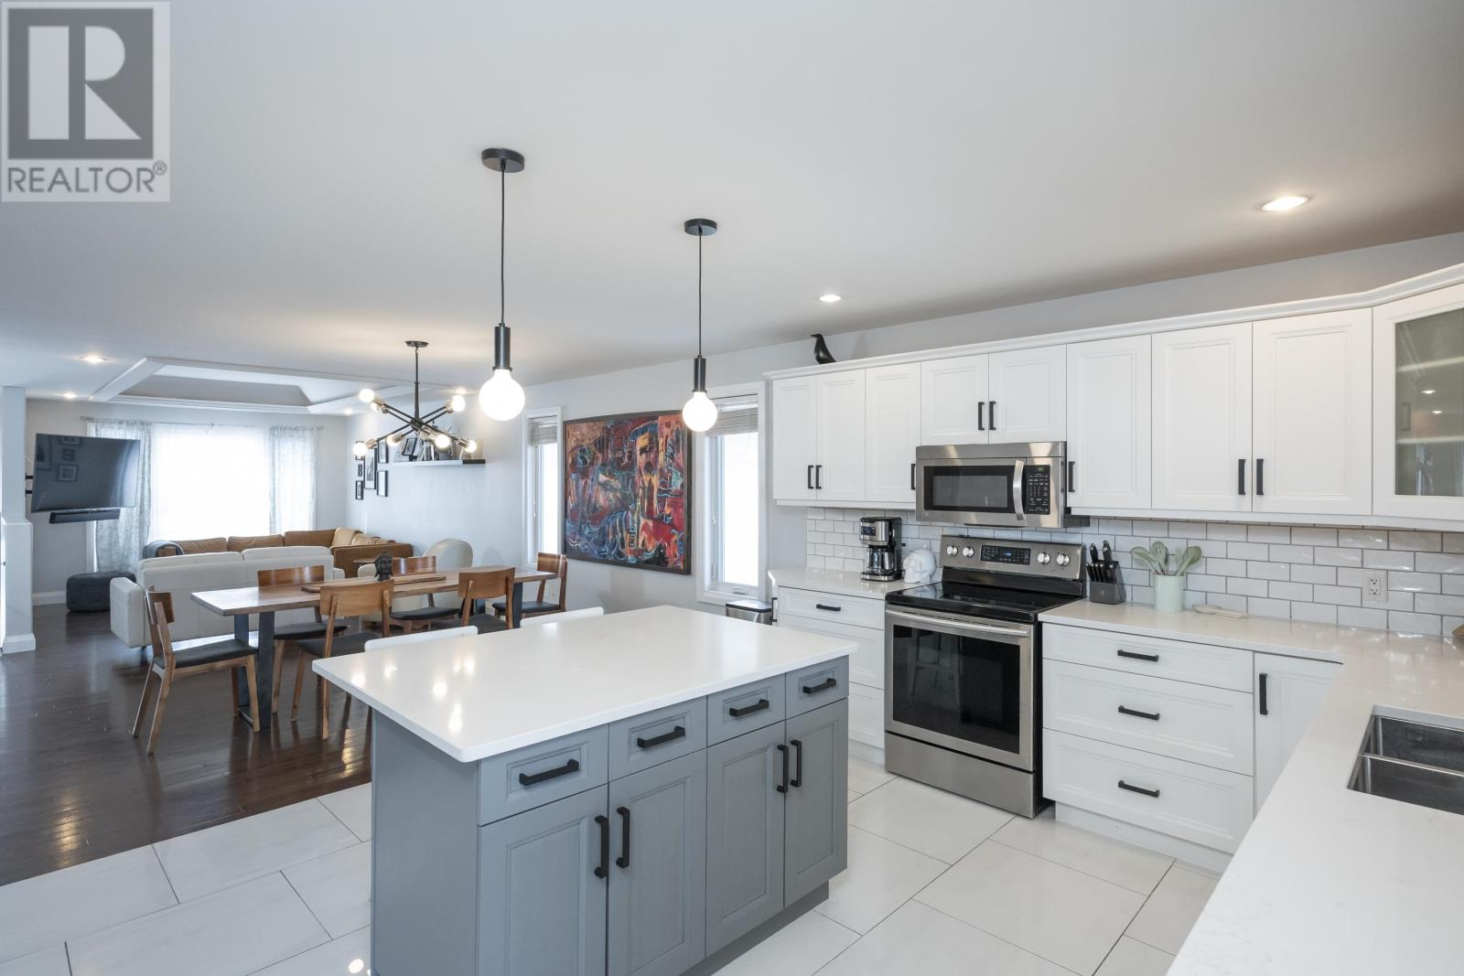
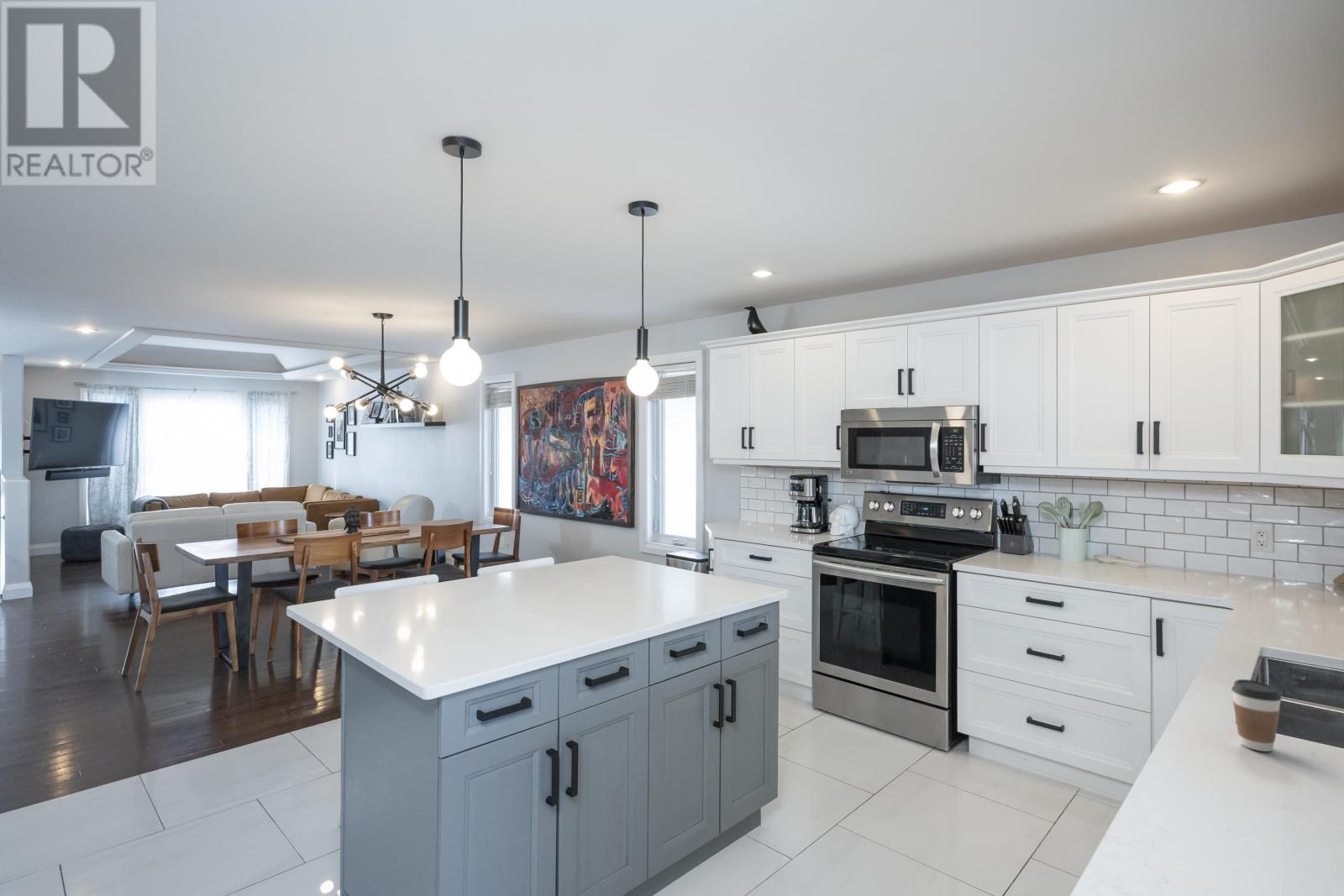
+ coffee cup (1256, 715)
